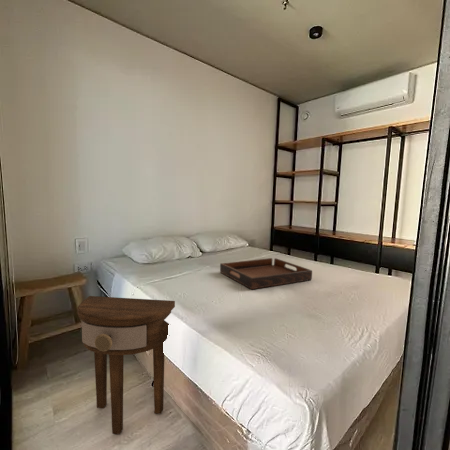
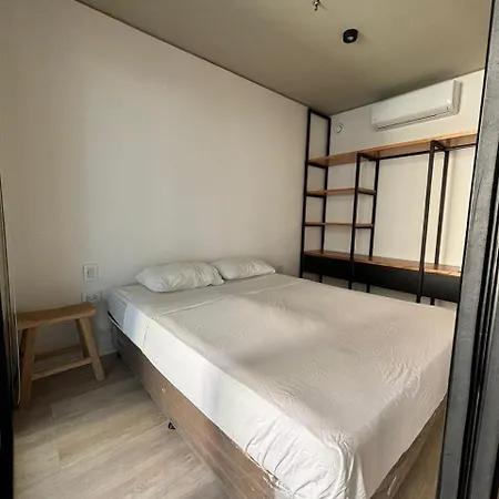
- serving tray (264, 271)
- side table (123, 359)
